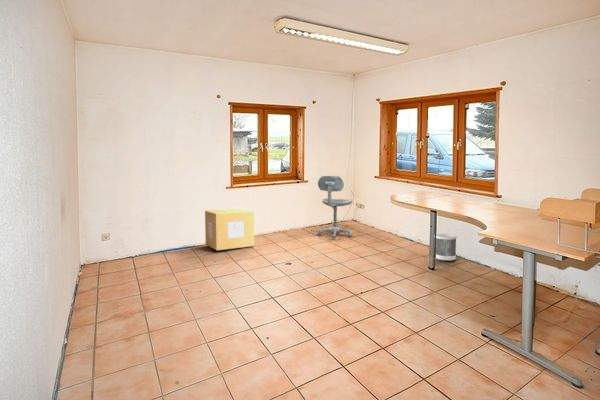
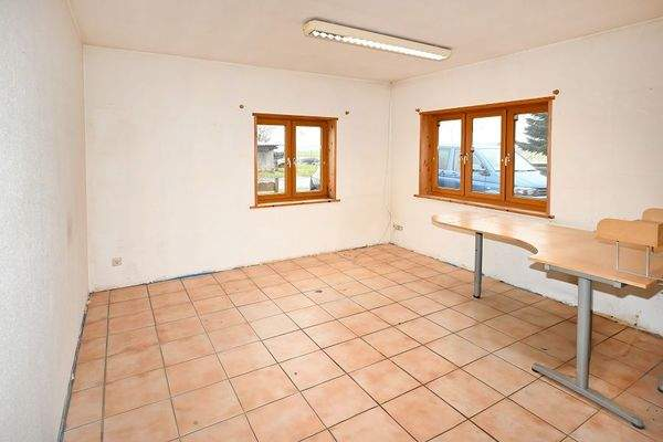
- office chair (335, 205)
- wastebasket (445, 246)
- cardboard box (229, 228)
